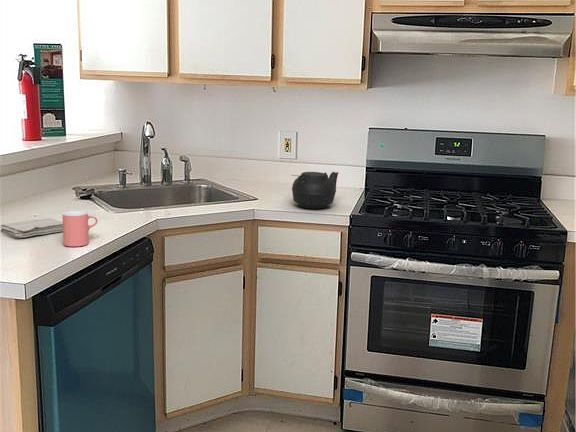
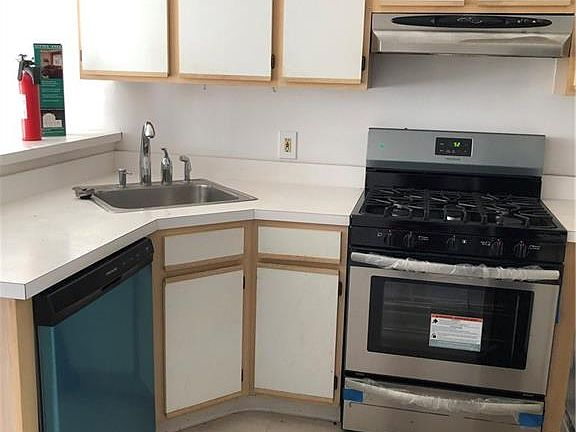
- washcloth (35, 226)
- teapot (317, 189)
- cup (80, 227)
